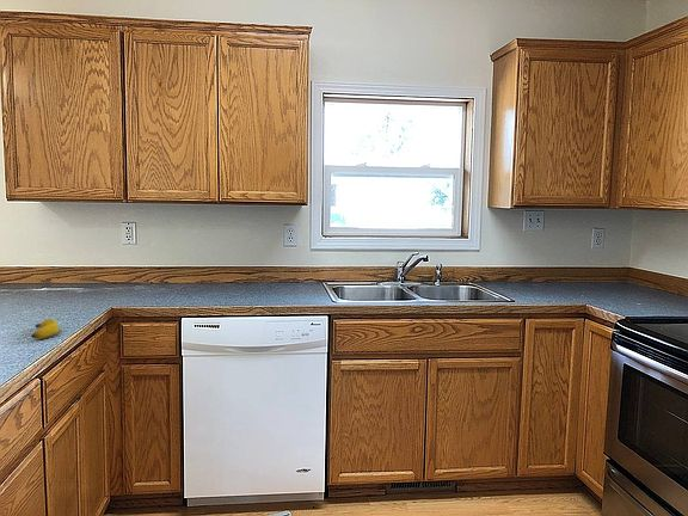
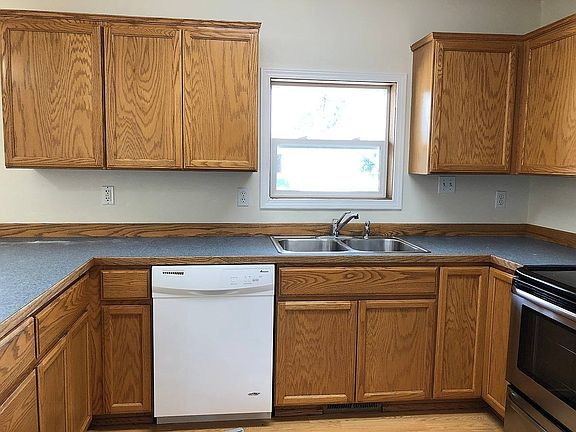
- banana (44, 326)
